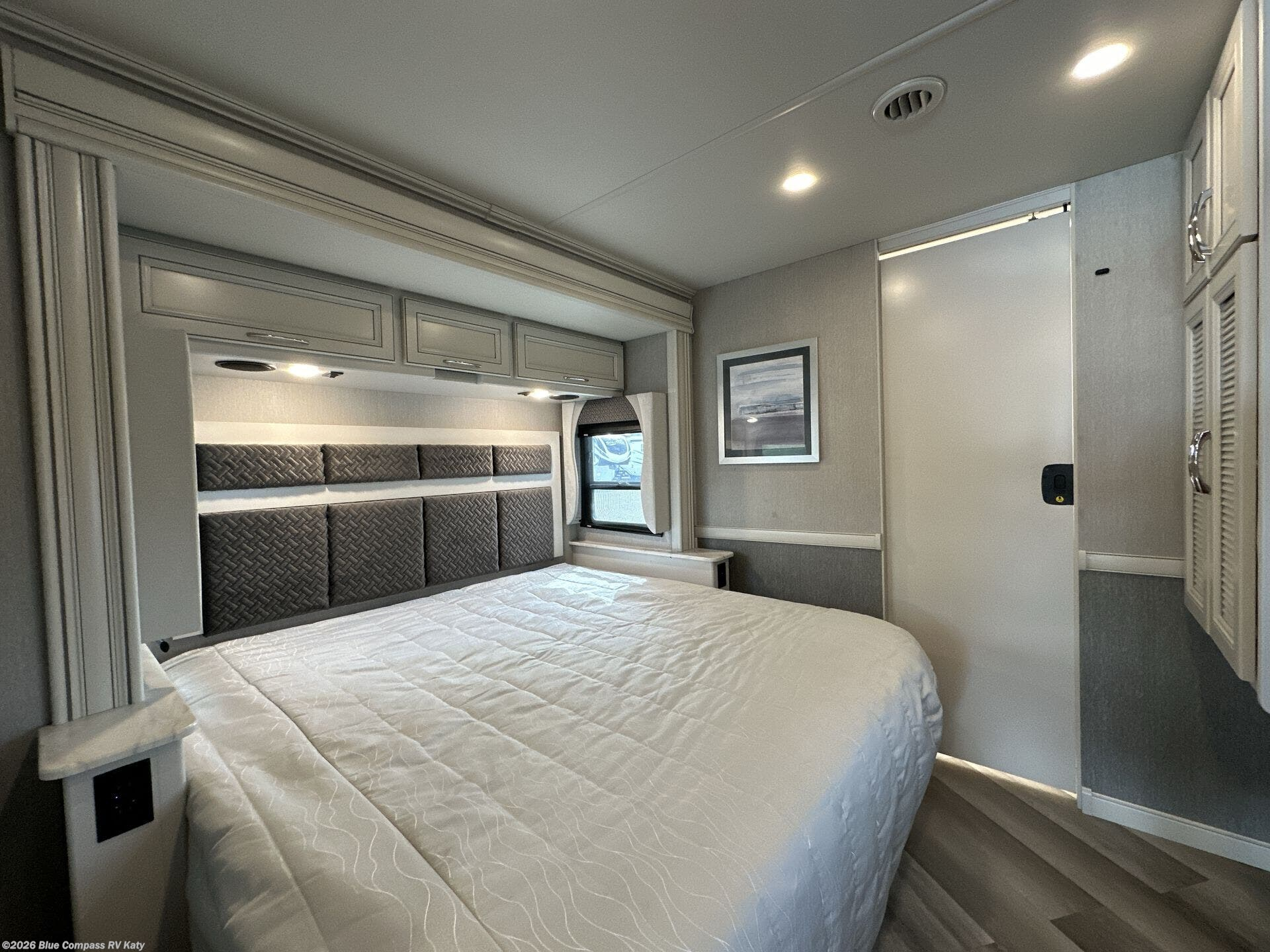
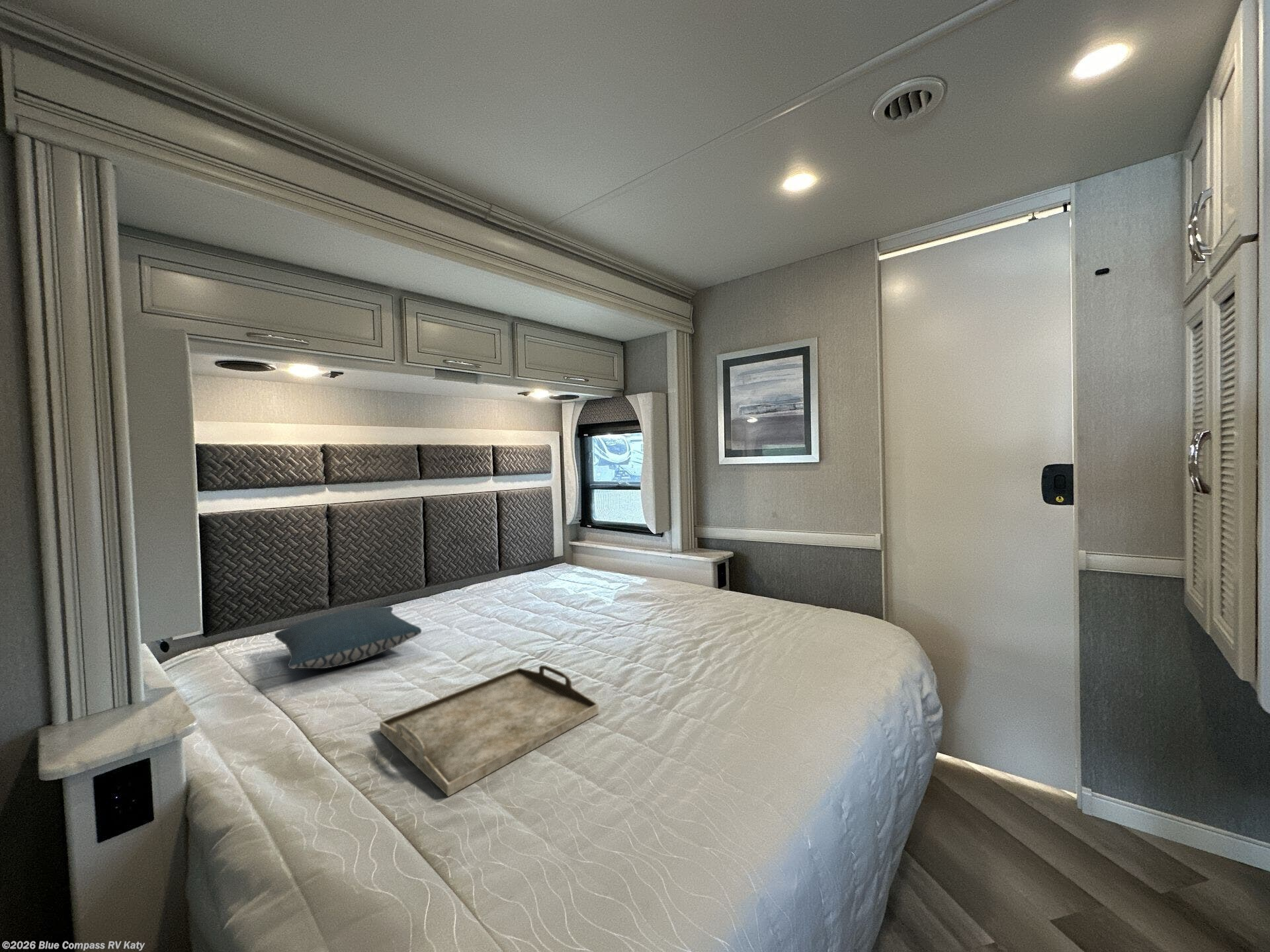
+ pillow (349, 634)
+ serving tray (491, 709)
